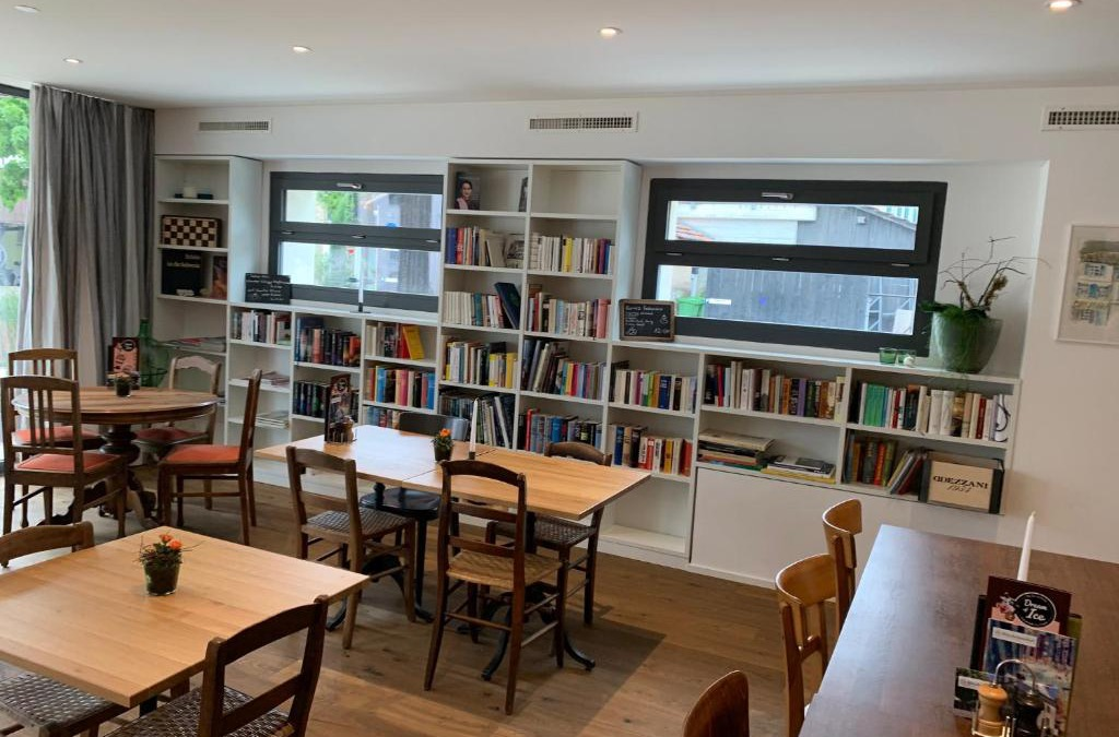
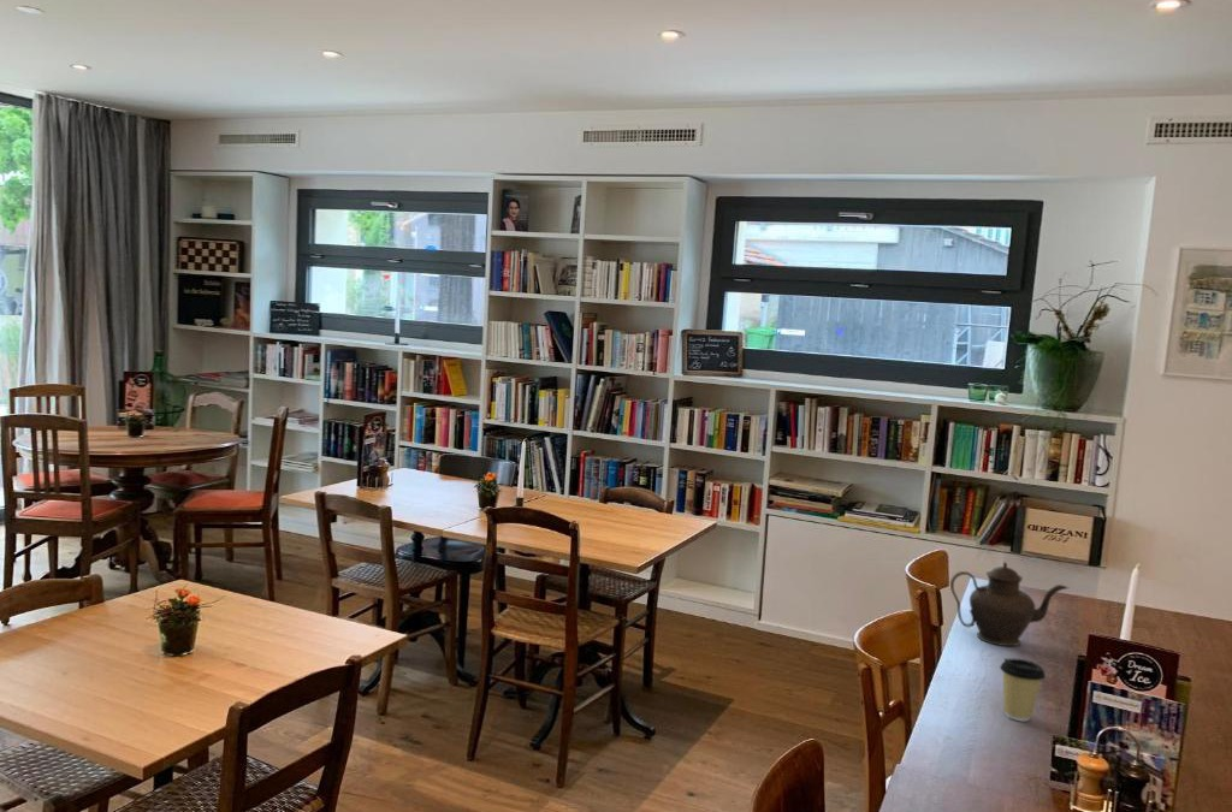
+ coffee cup (1020, 689)
+ teapot (1007, 601)
